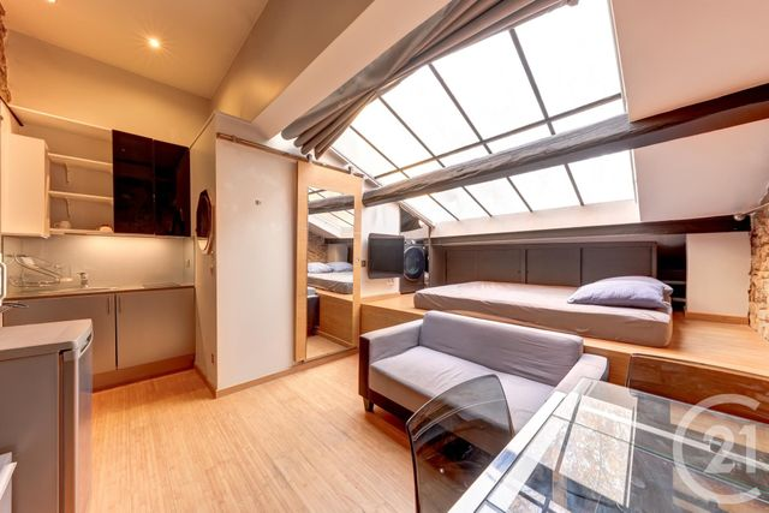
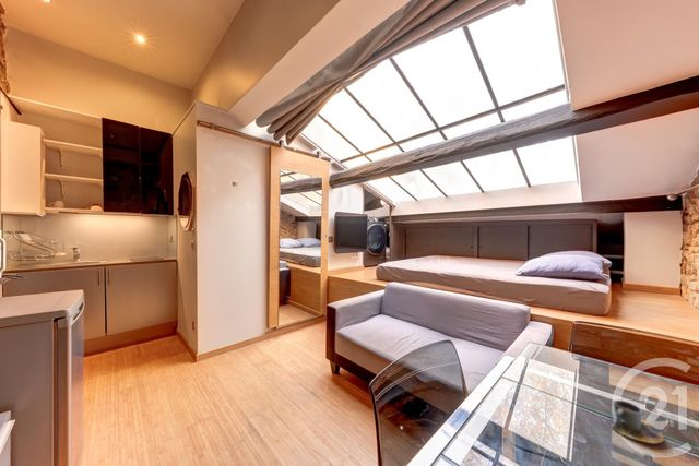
+ cup (627, 415)
